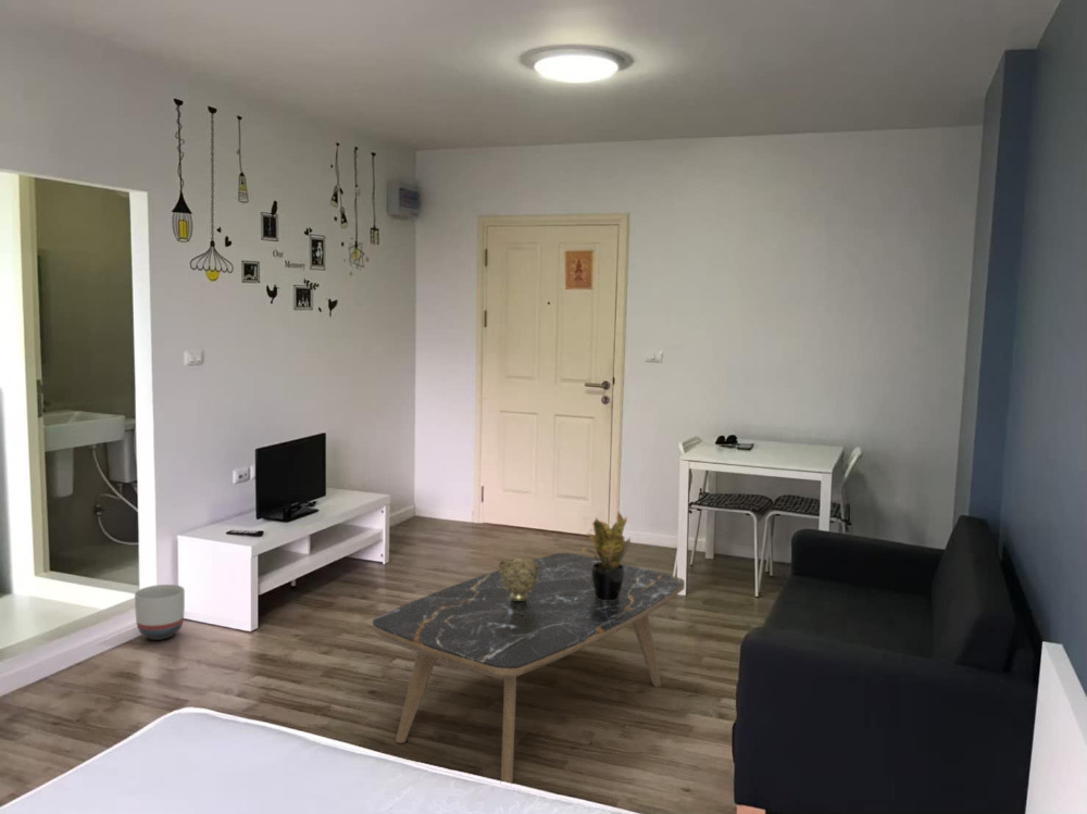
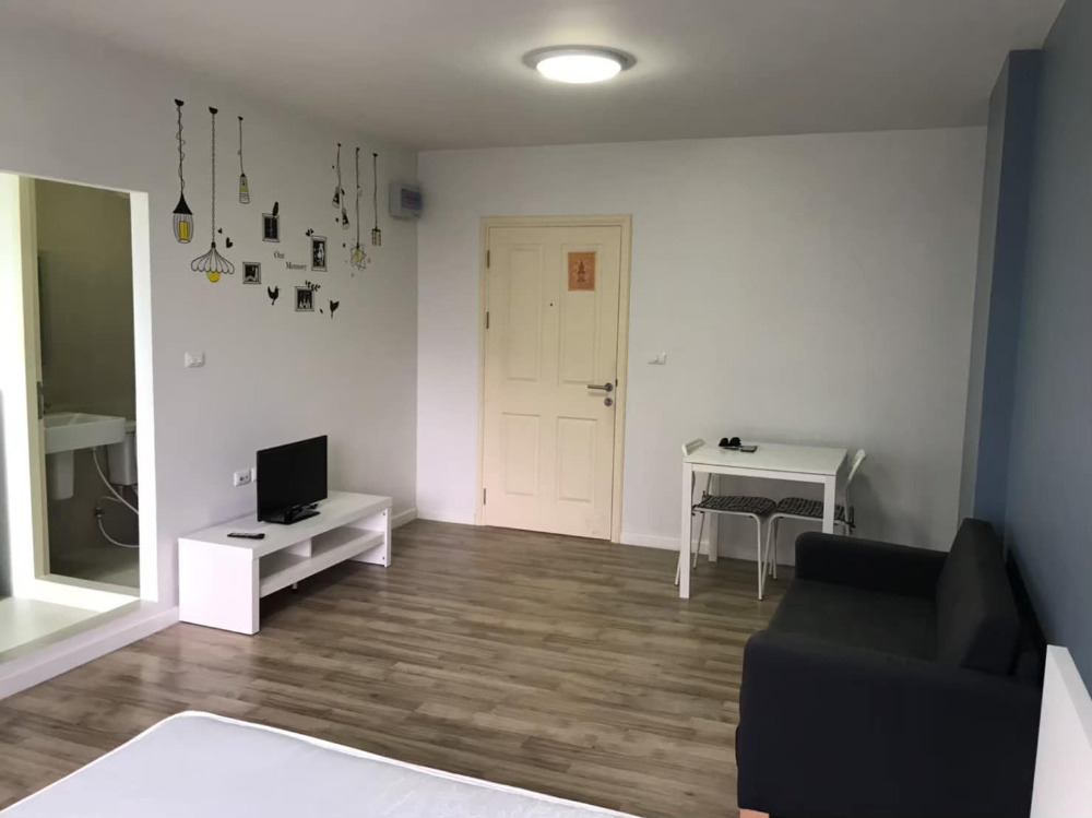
- potted plant (607, 551)
- decorative bowl (518, 580)
- coffee table (539, 654)
- planter (160, 614)
